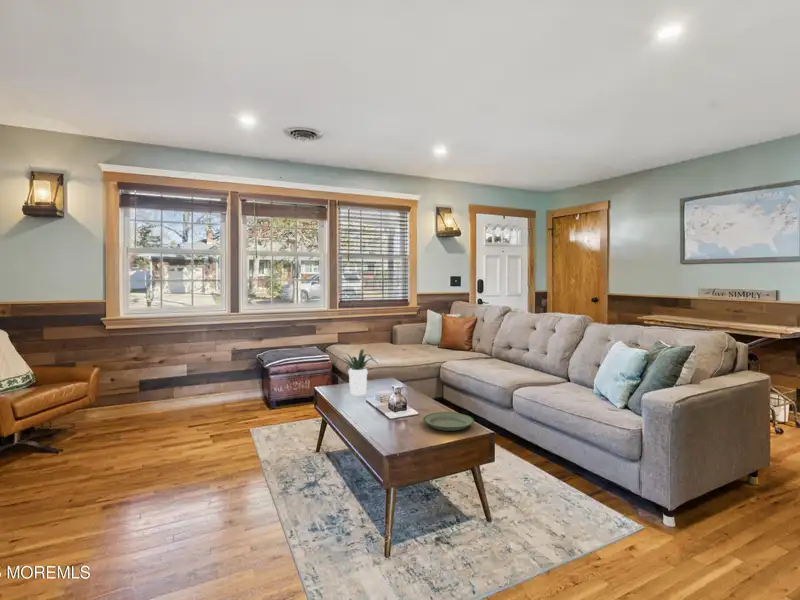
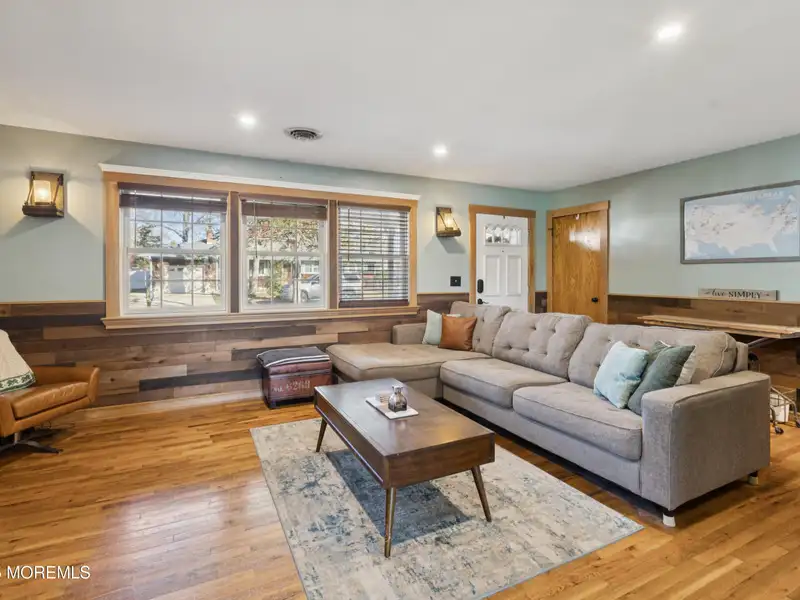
- potted plant (358, 372)
- plate (448, 422)
